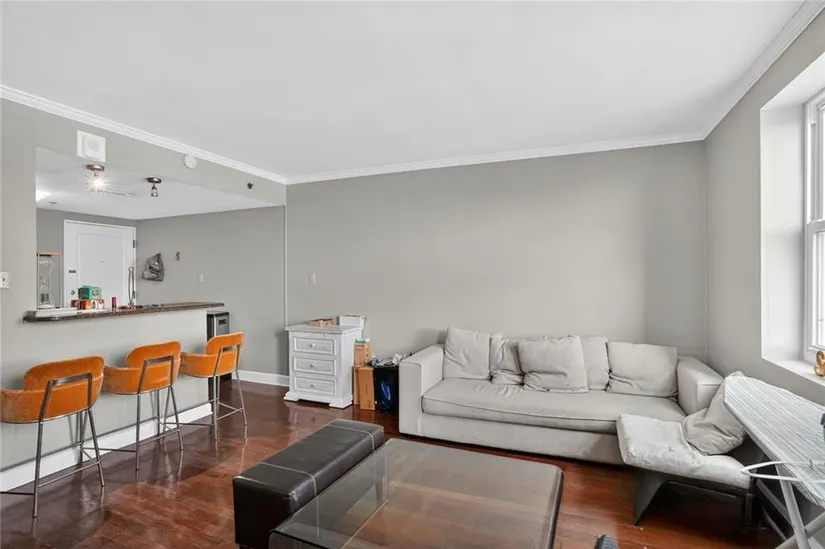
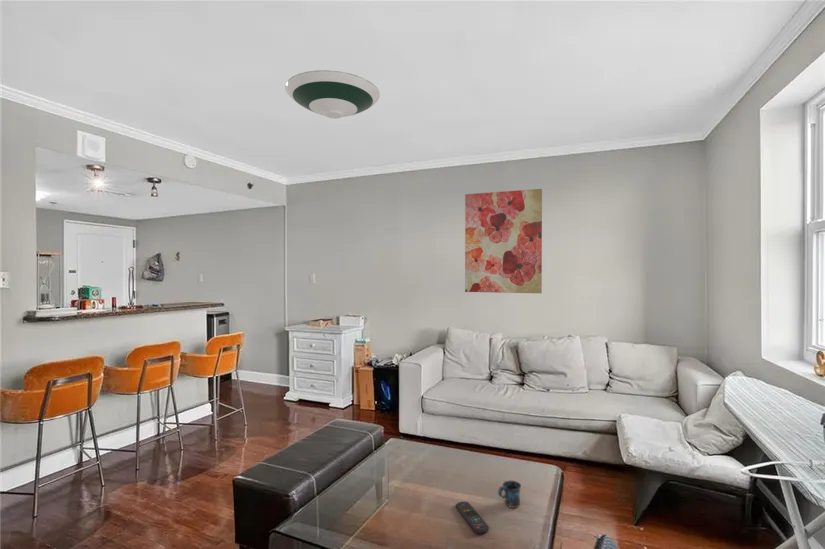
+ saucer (333, 104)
+ wall art (502, 242)
+ mug (508, 494)
+ remote control (471, 516)
